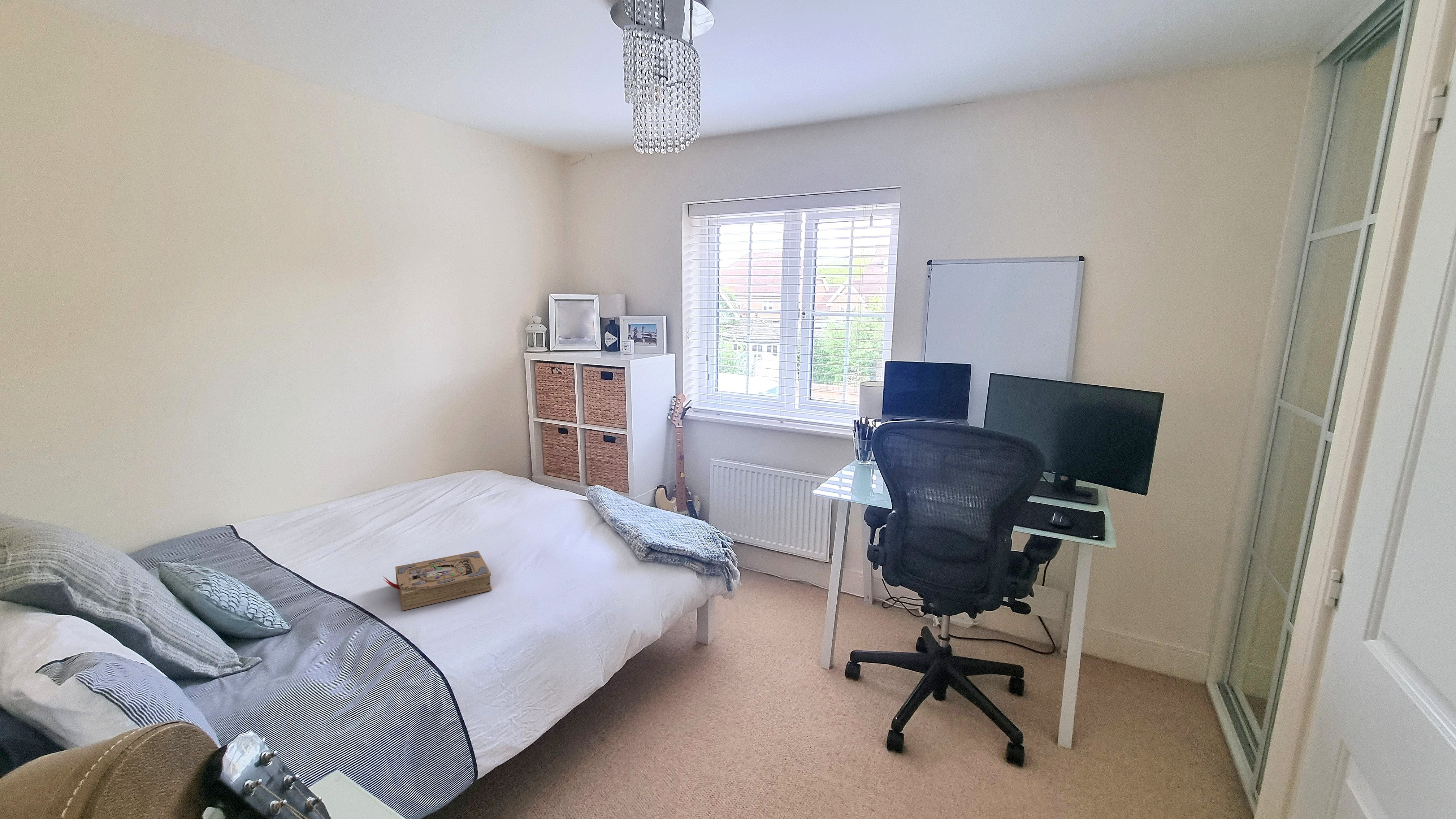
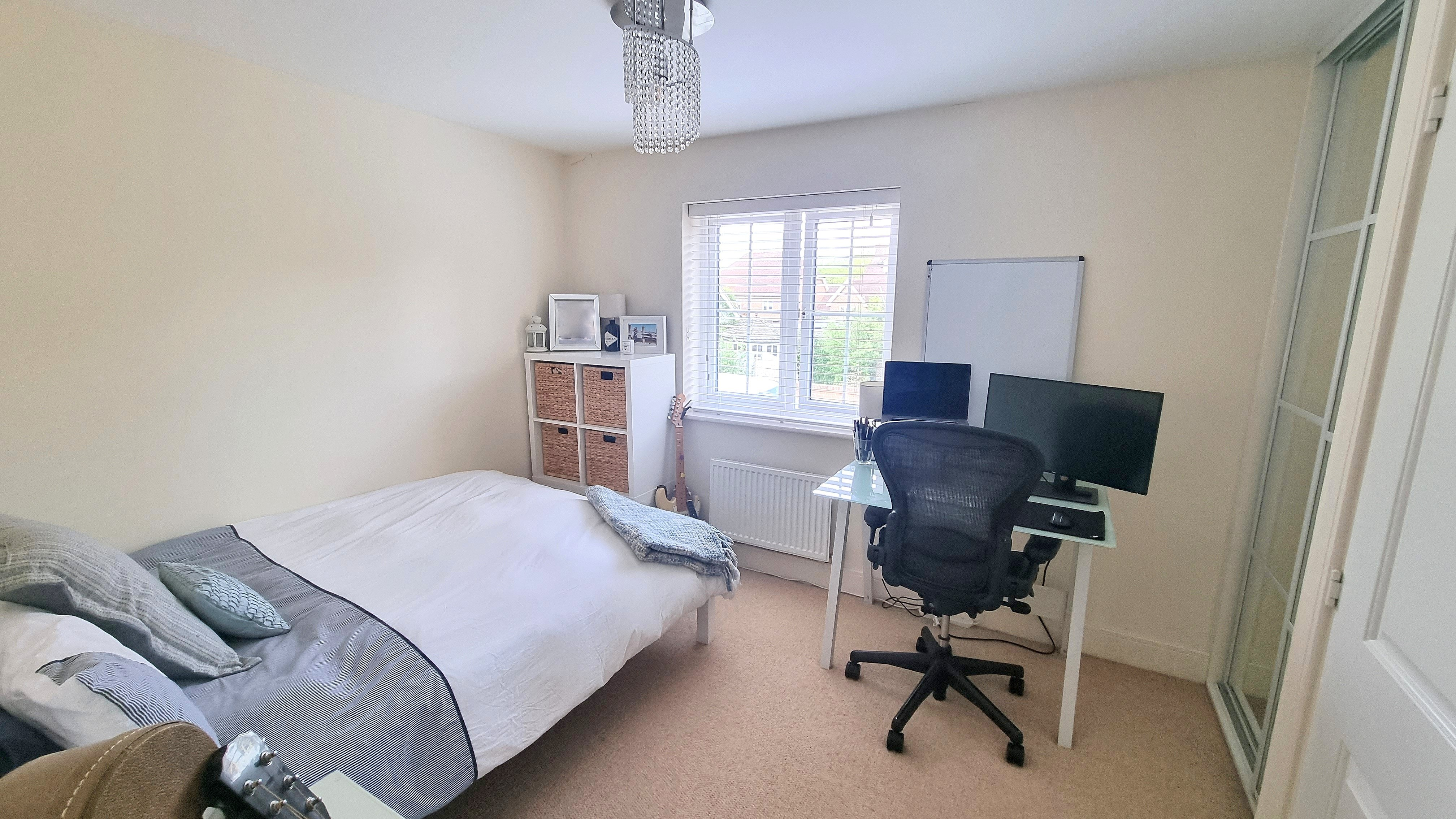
- book (436, 576)
